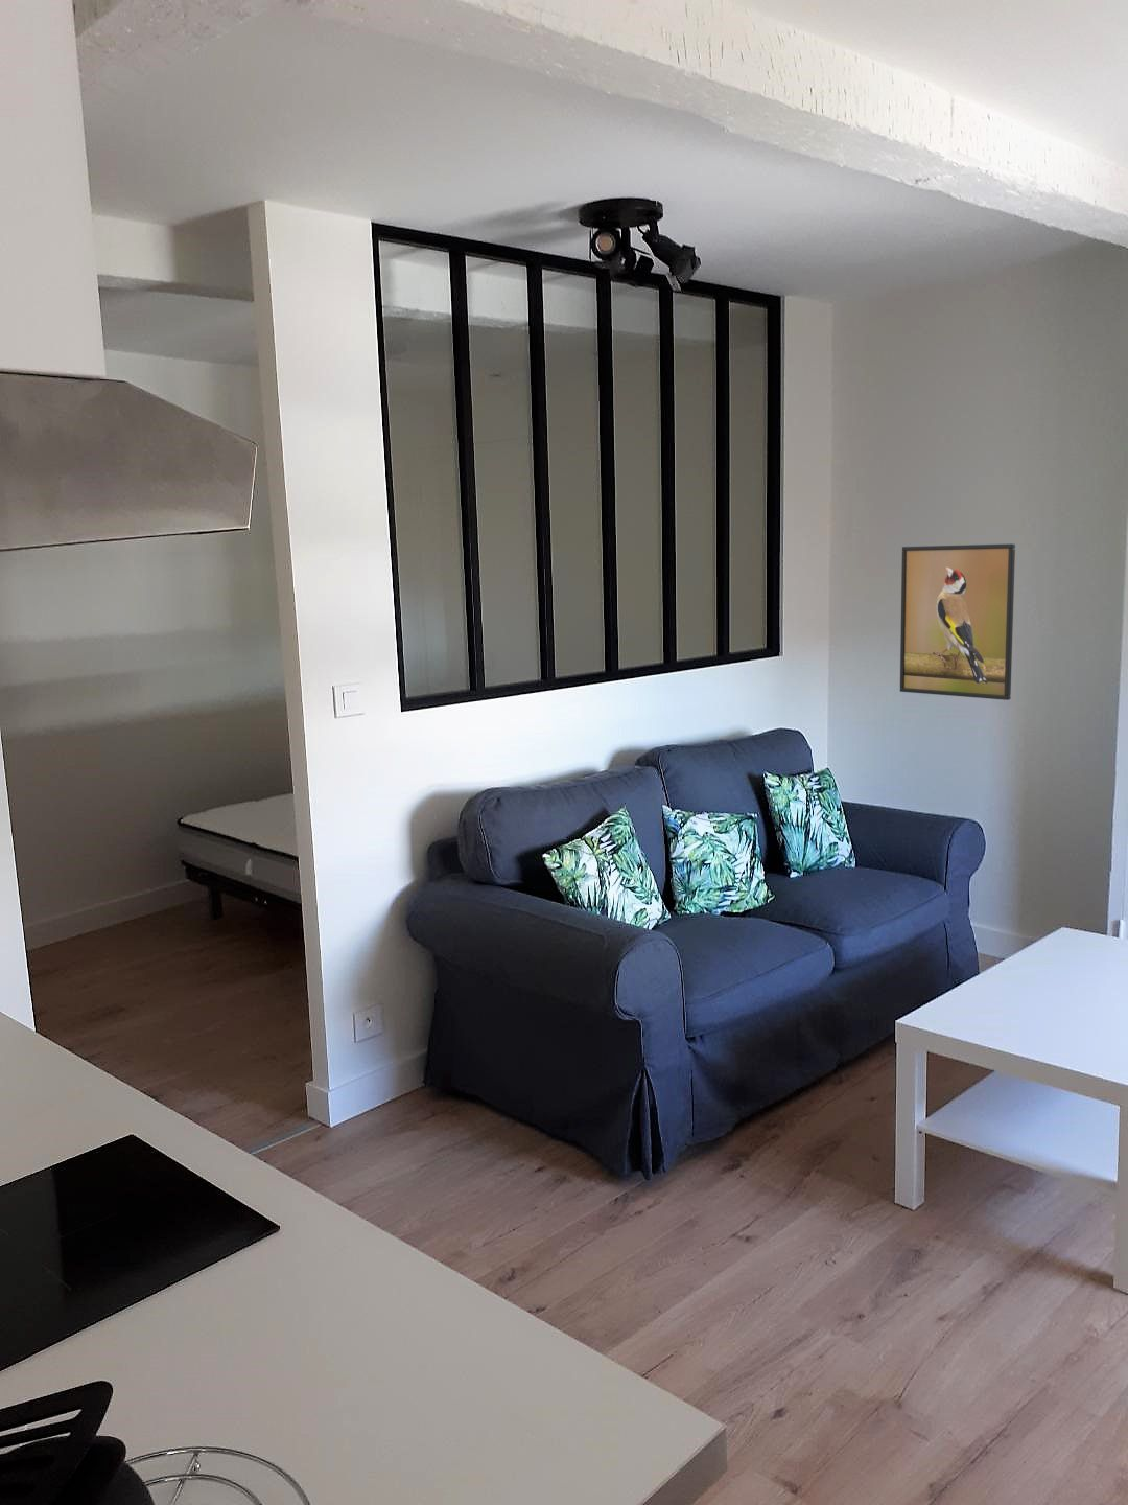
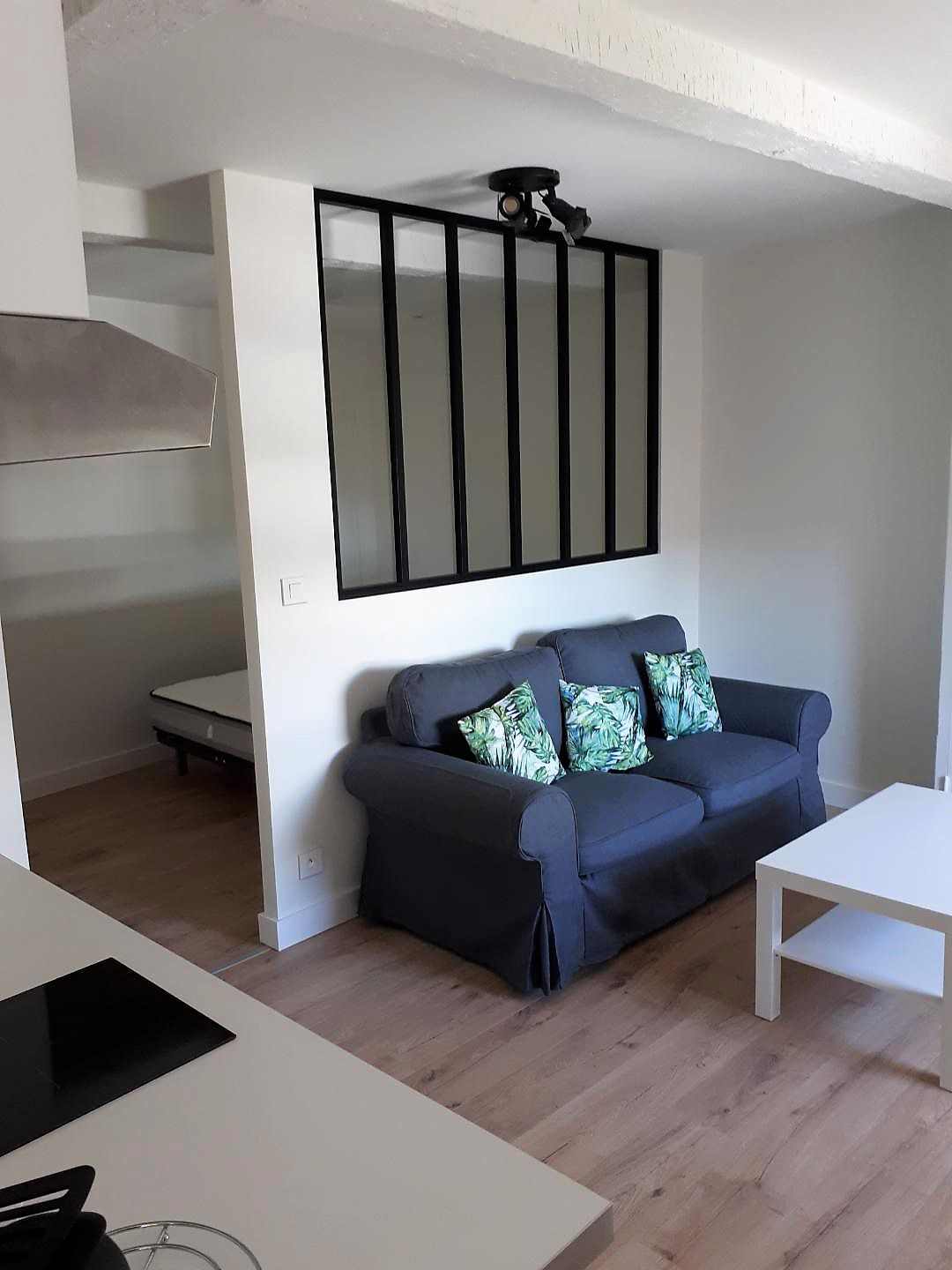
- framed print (955, 621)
